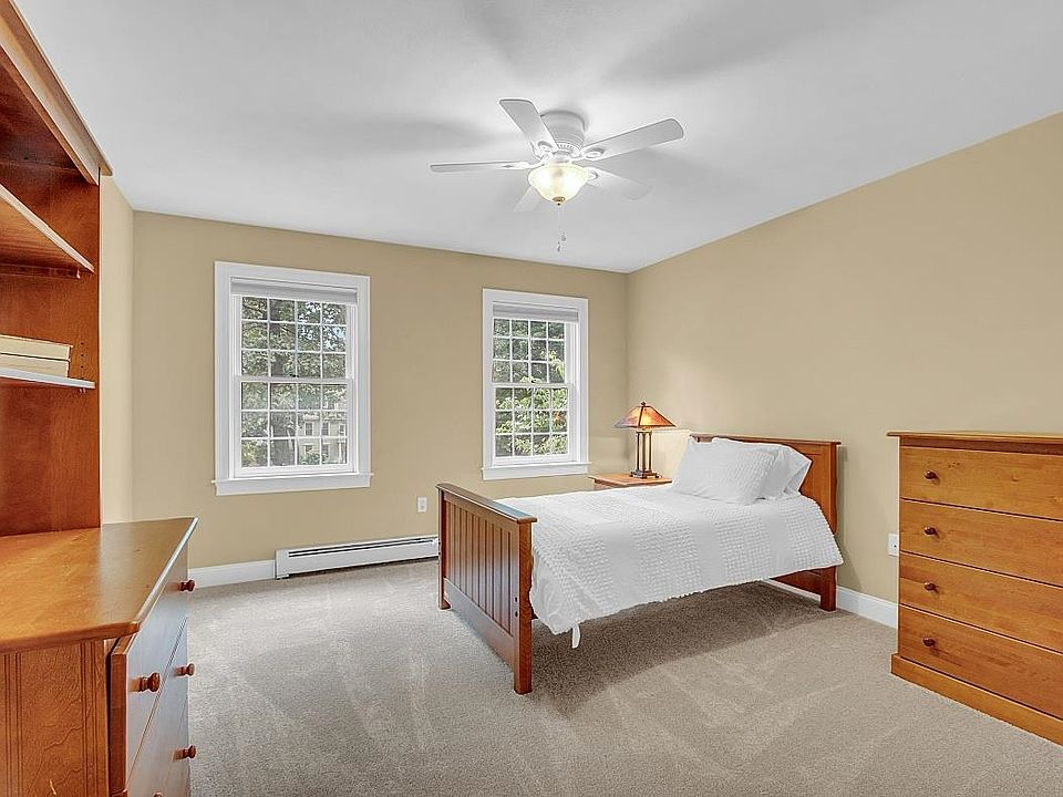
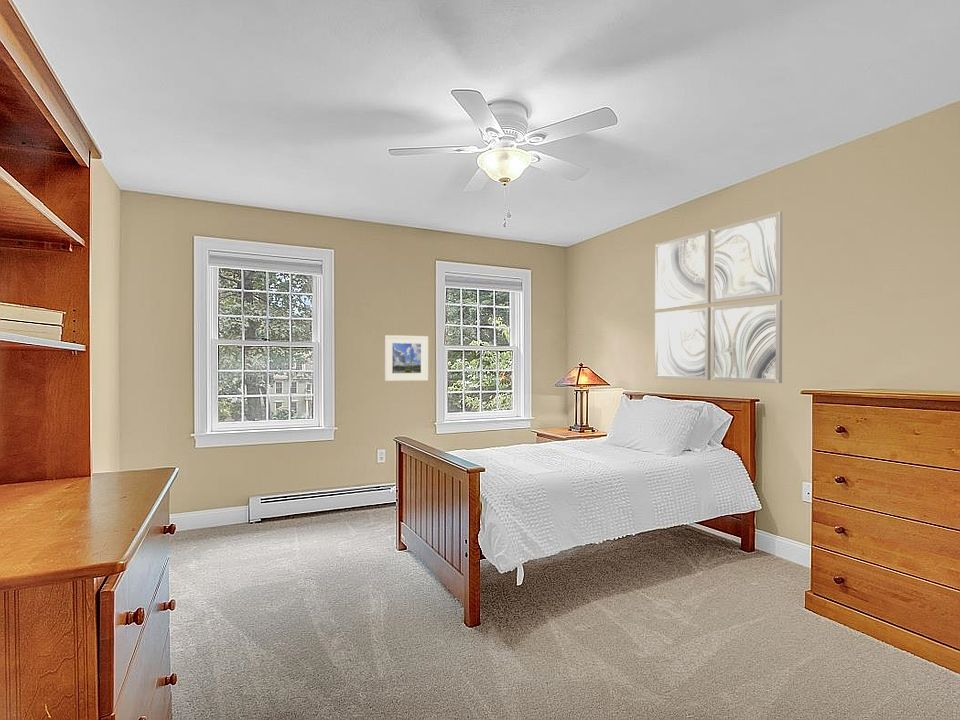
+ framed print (406, 358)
+ wall art (711, 307)
